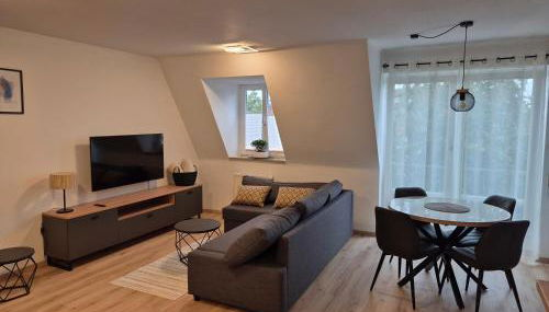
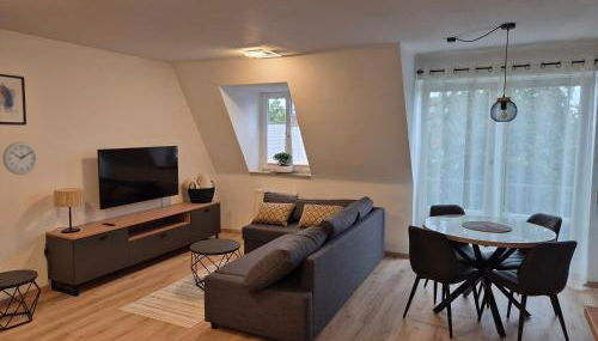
+ wall clock (20, 158)
